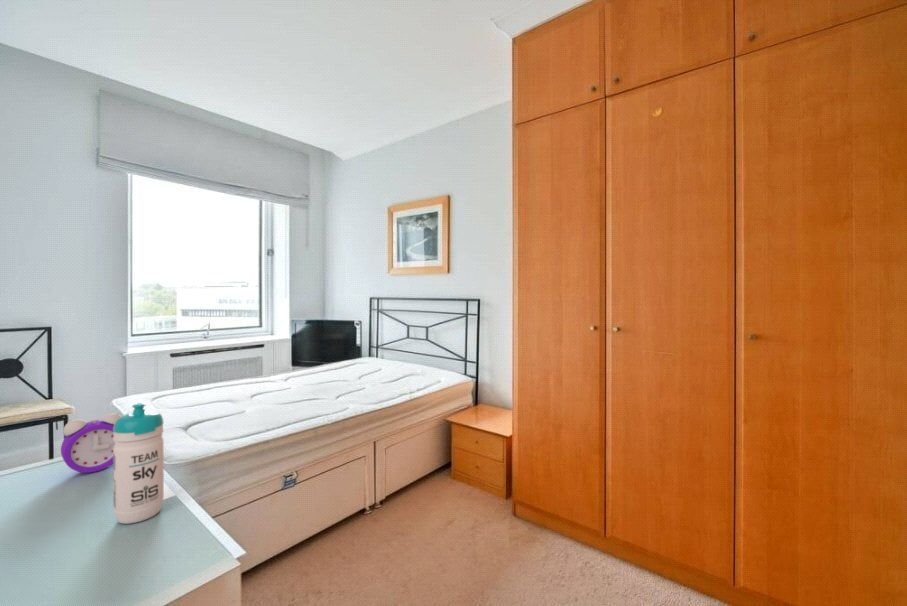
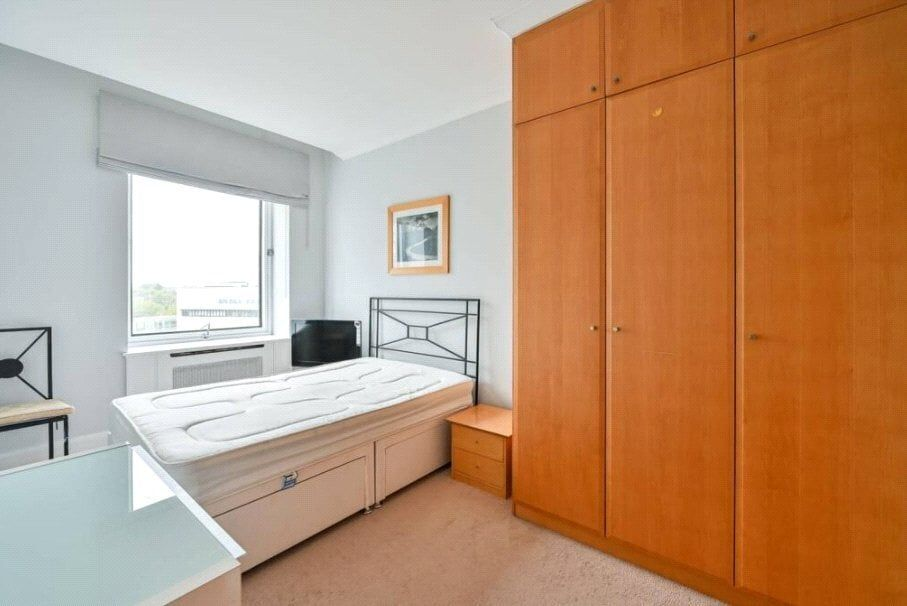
- water bottle (139, 459)
- alarm clock (94, 442)
